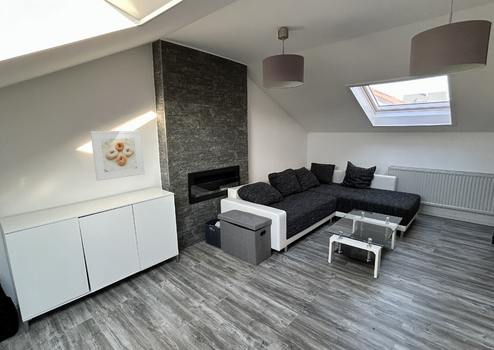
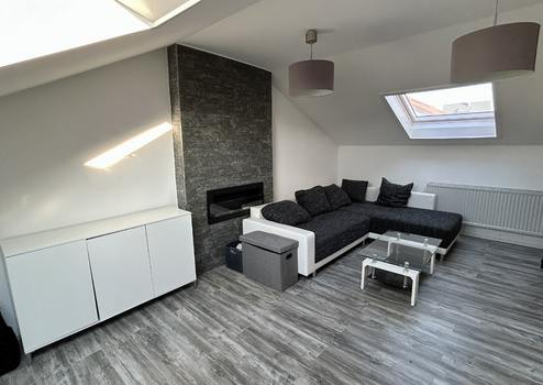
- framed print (119, 154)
